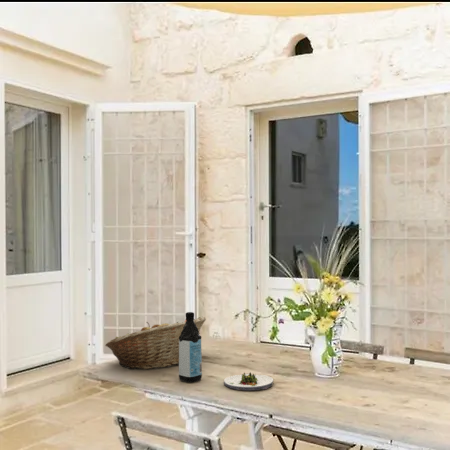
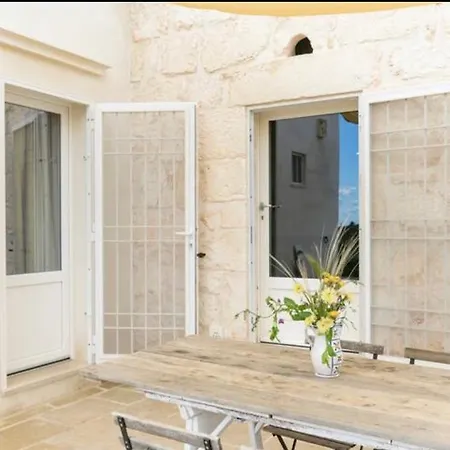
- salad plate (248, 378)
- fruit basket (158, 339)
- water bottle (190, 346)
